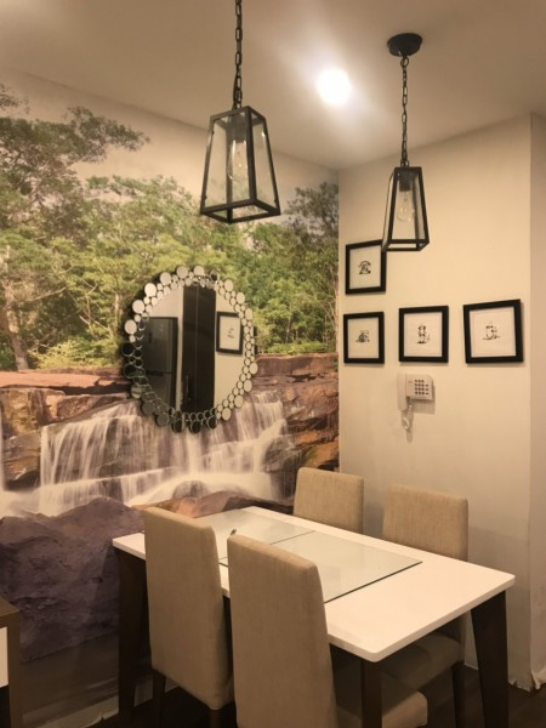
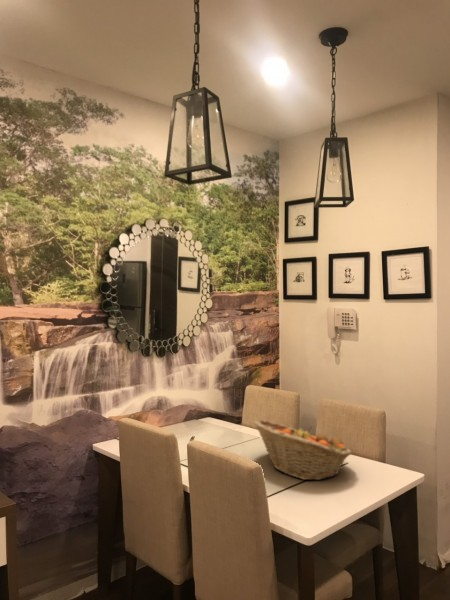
+ fruit basket (300, 444)
